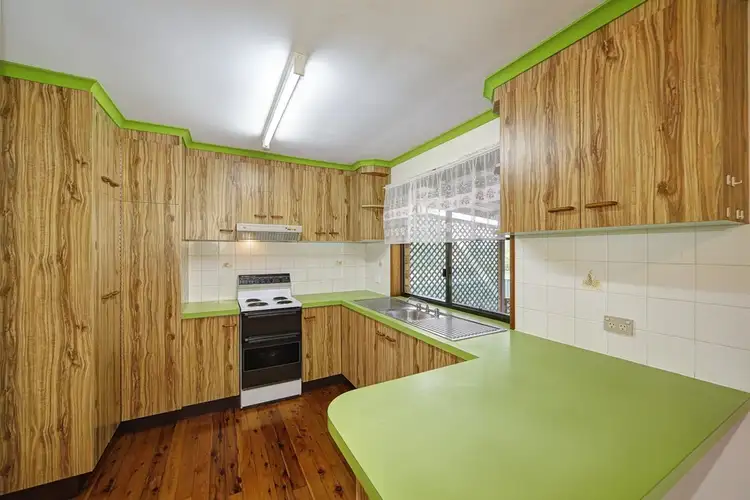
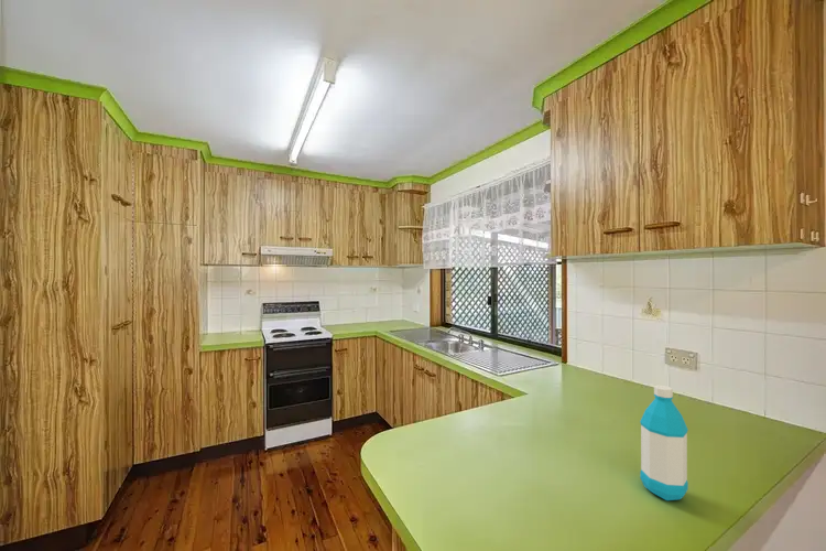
+ water bottle (663, 440)
